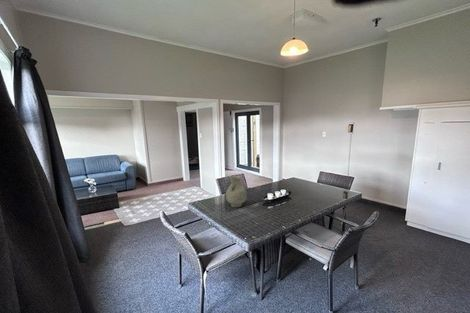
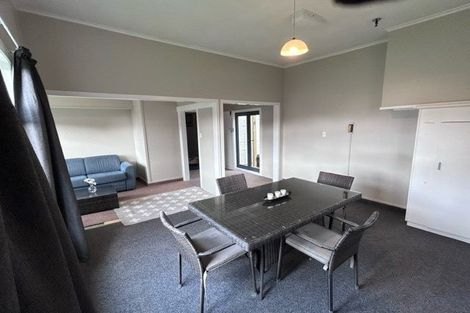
- vase (236, 191)
